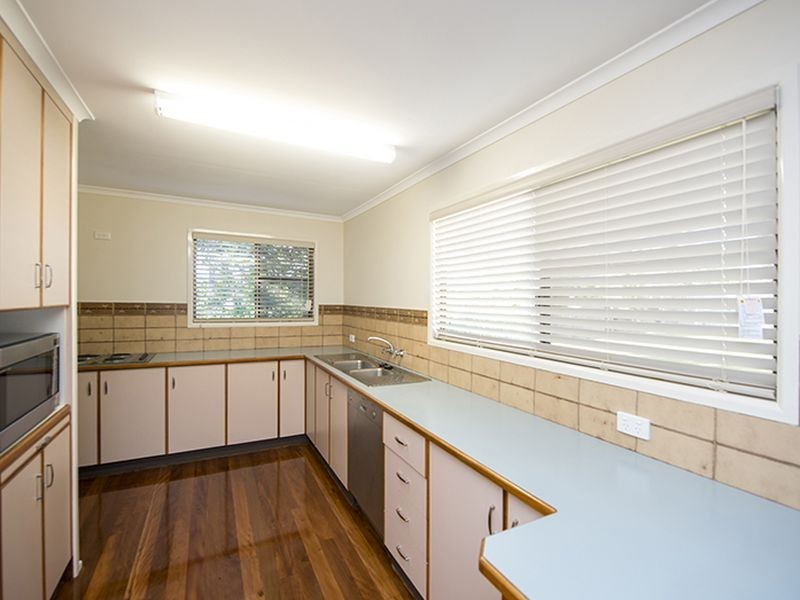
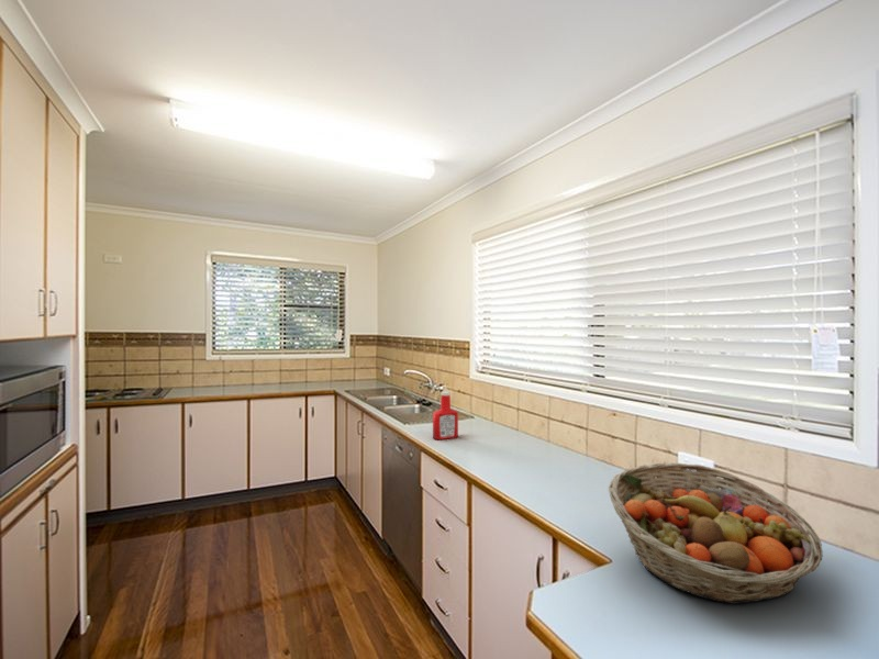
+ soap bottle (445, 414)
+ fruit basket (705, 525)
